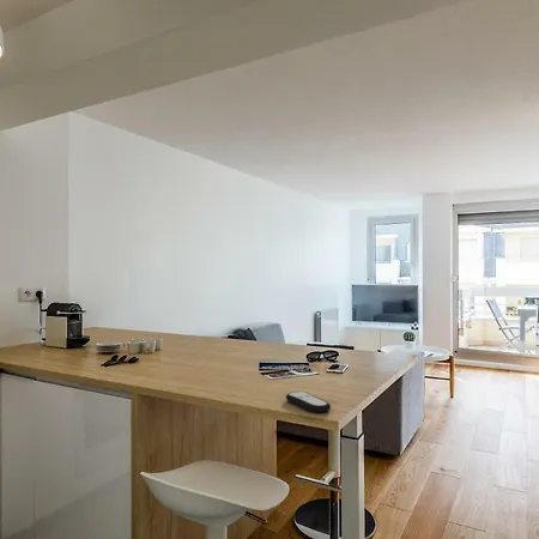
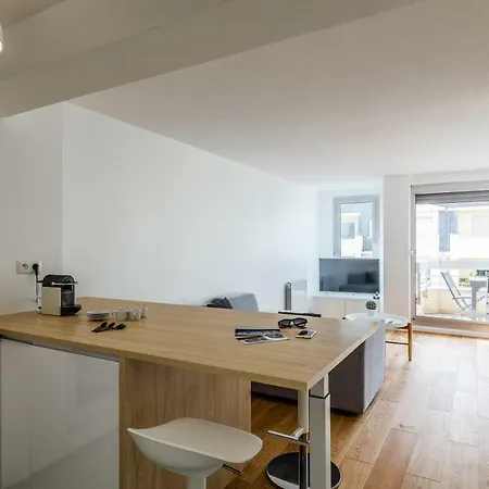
- remote control (308, 401)
